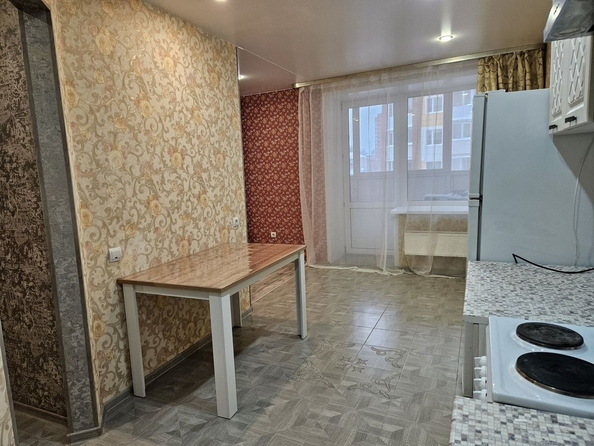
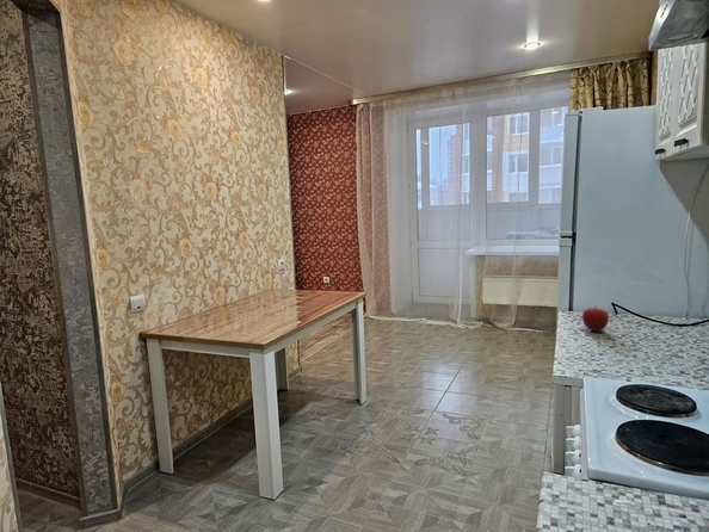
+ fruit (594, 317)
